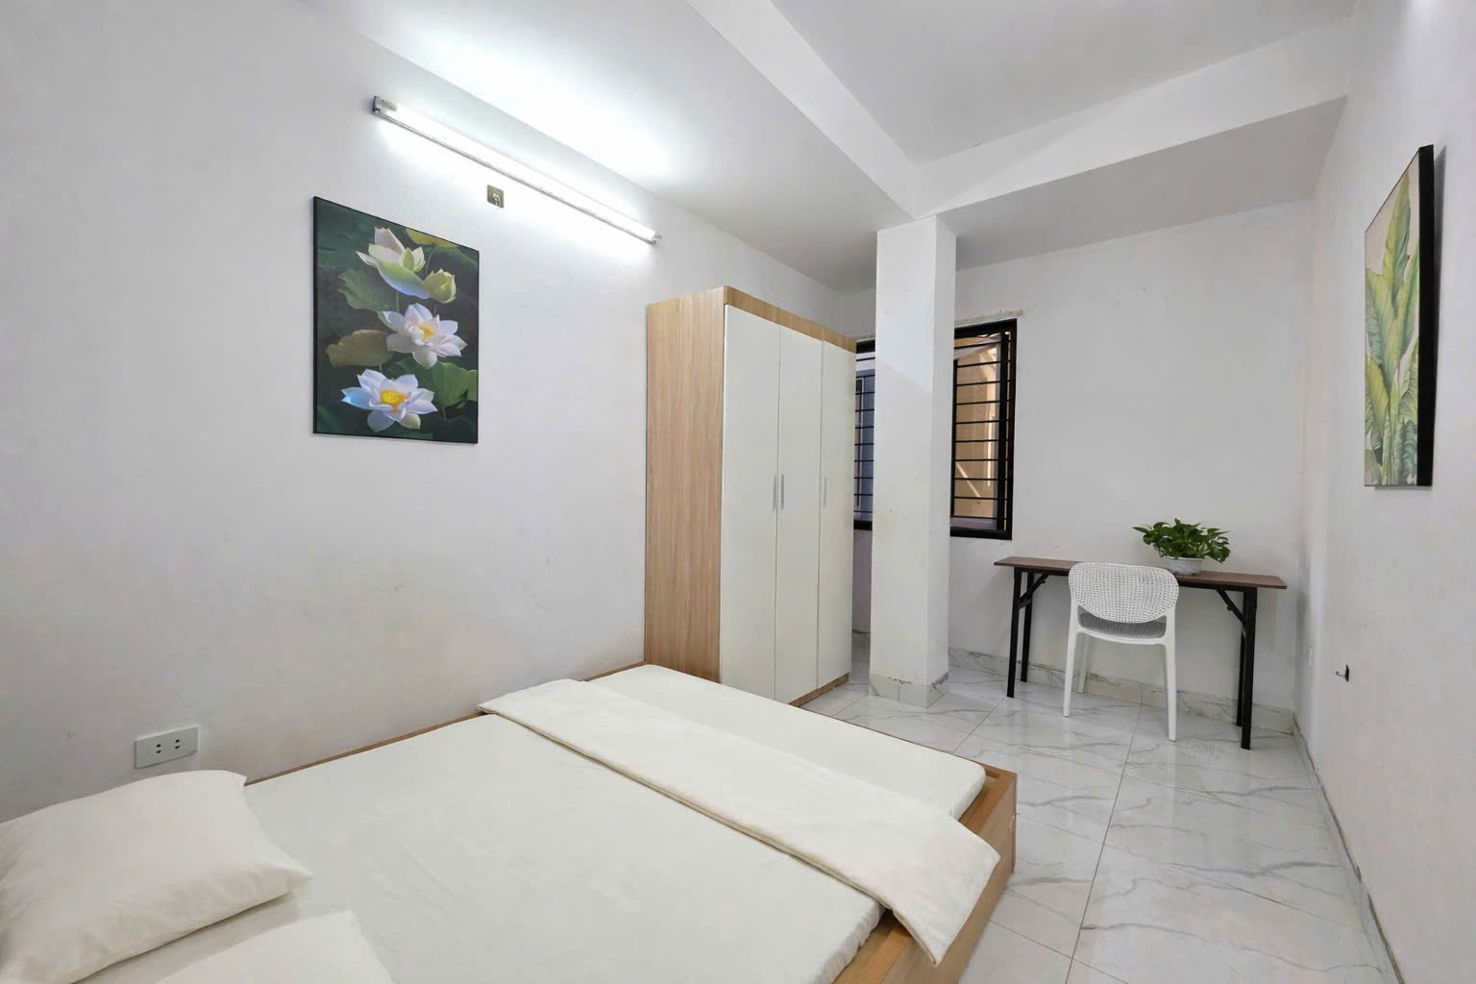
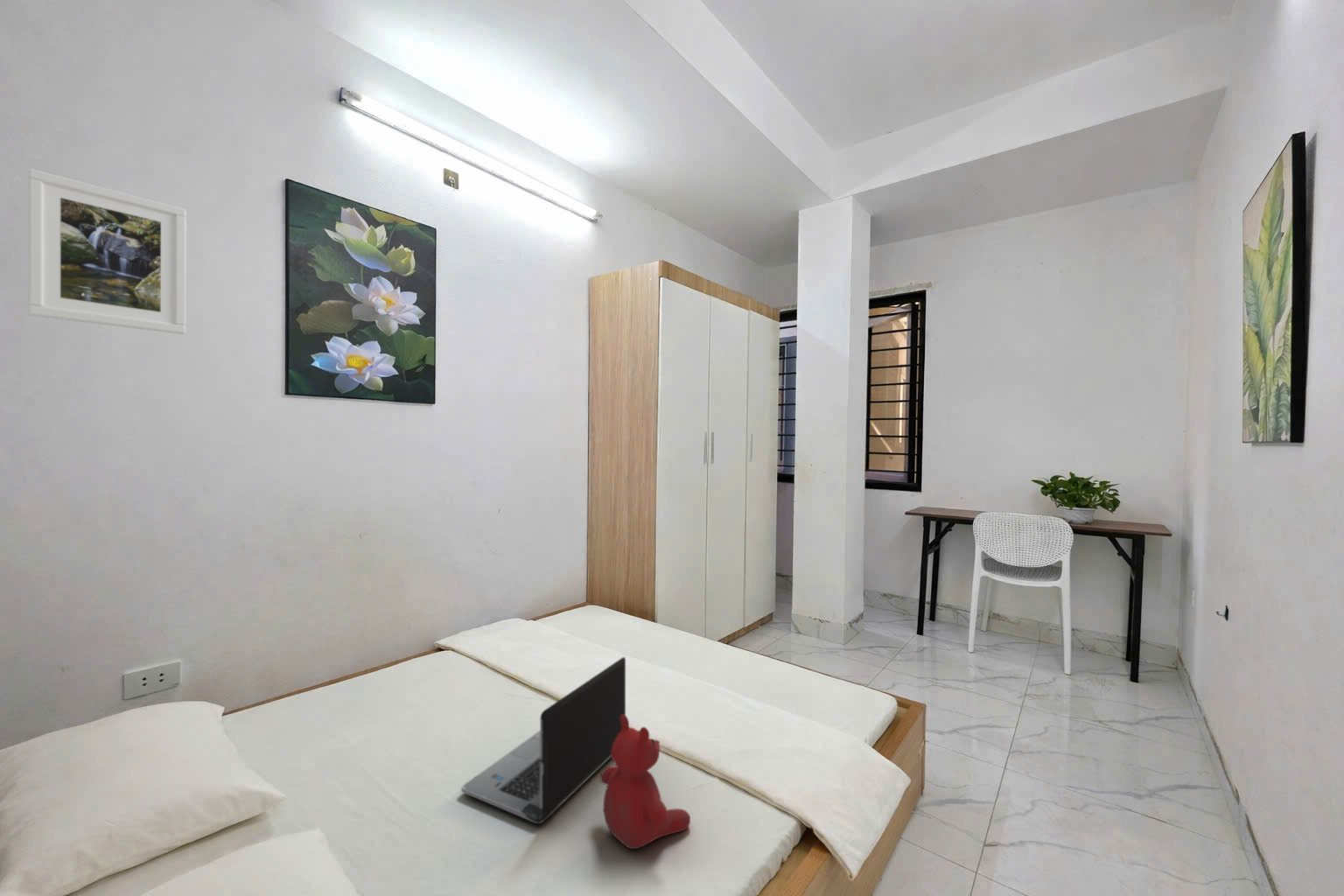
+ laptop computer (550, 720)
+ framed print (113, 258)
+ stuffed bear (646, 773)
